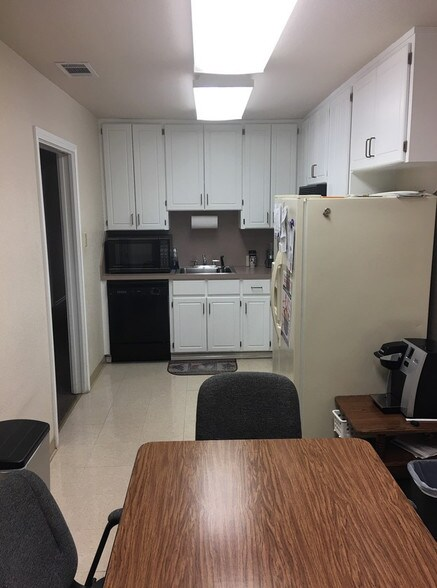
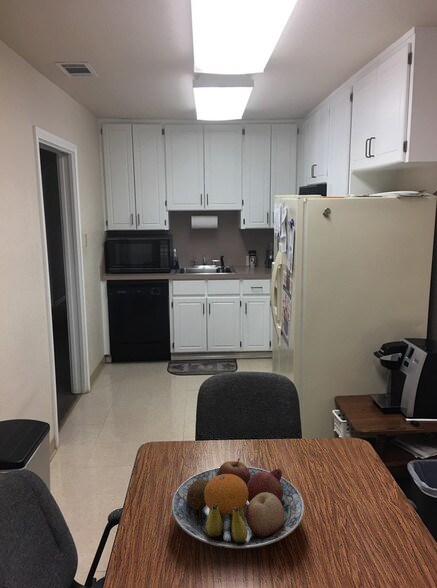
+ fruit bowl (237, 495)
